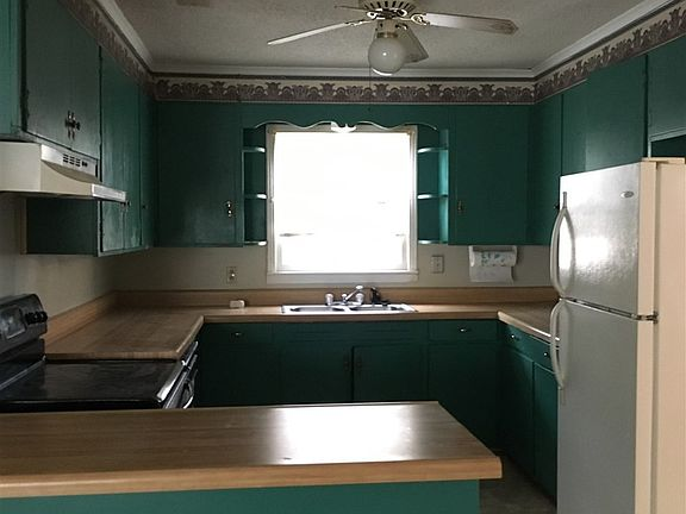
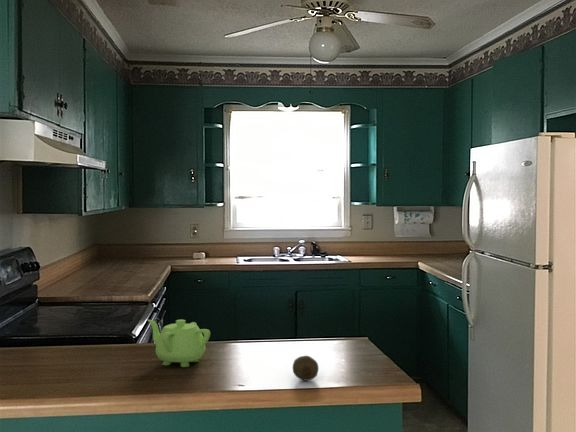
+ teapot (178, 341)
+ fruit (305, 367)
